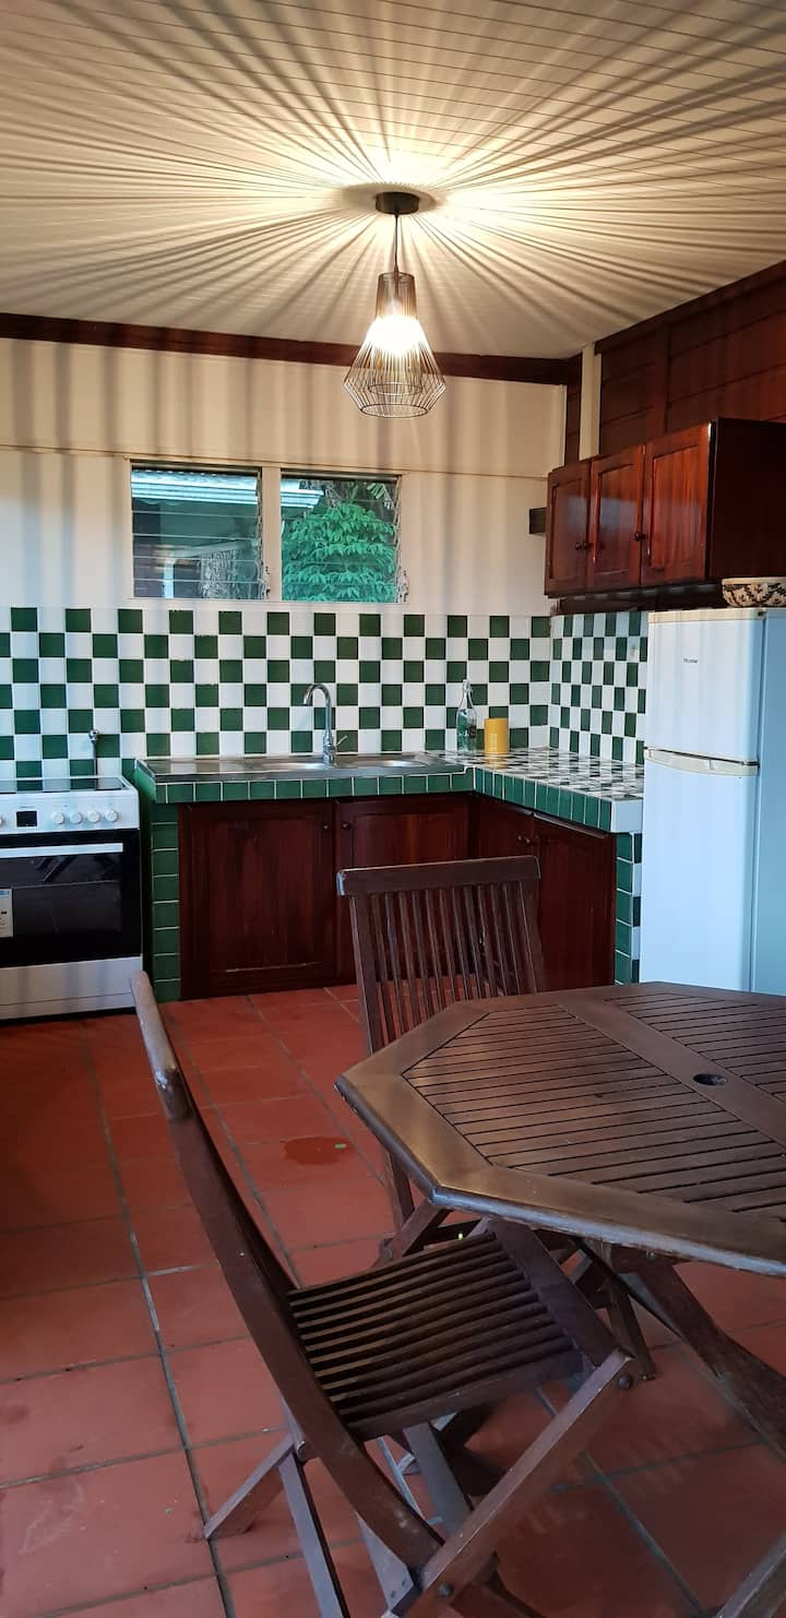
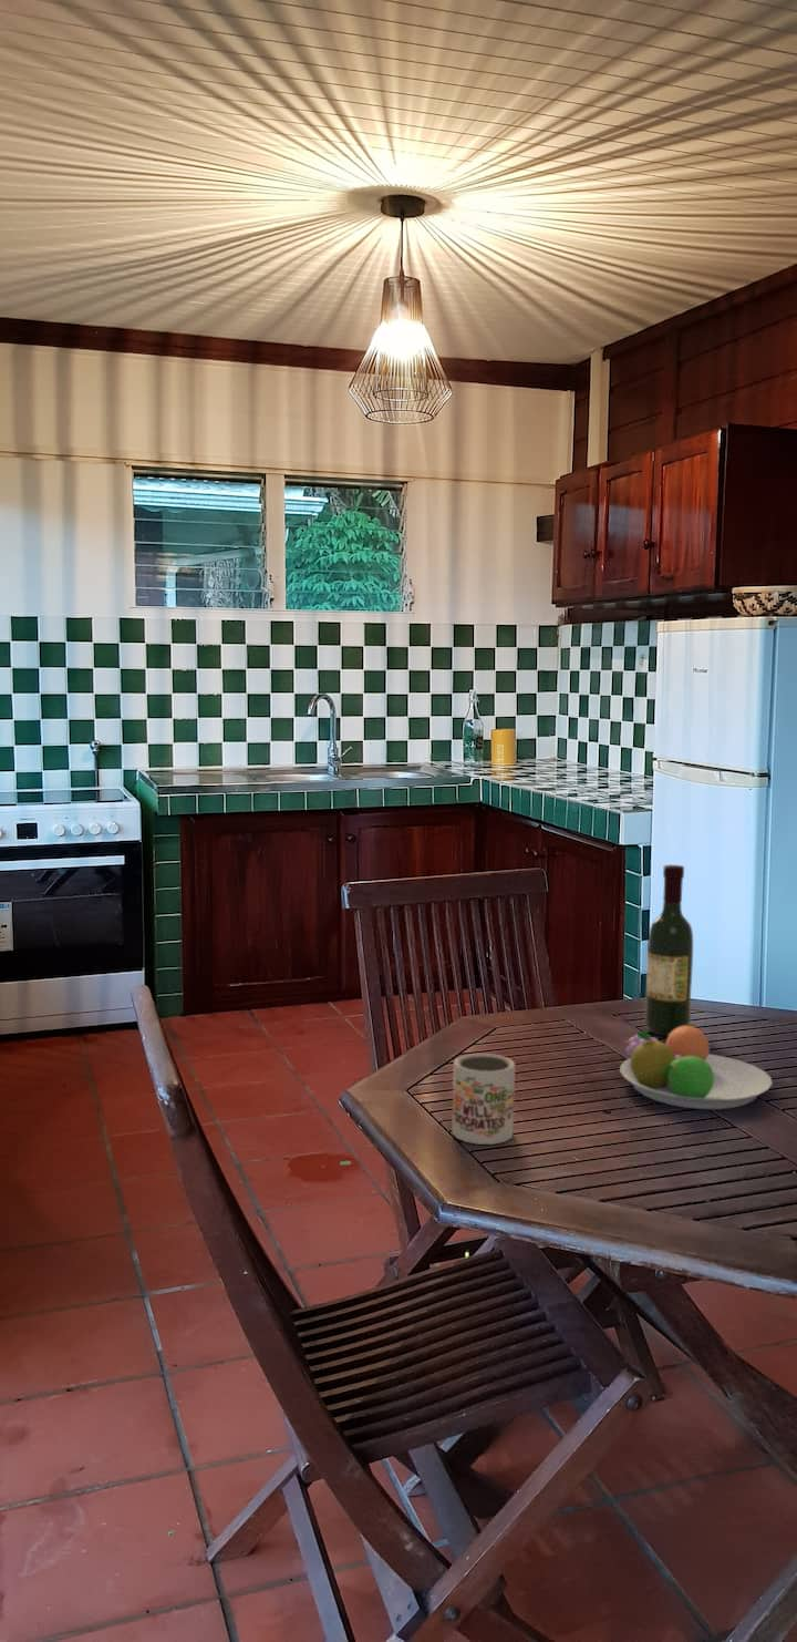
+ mug (485, 1094)
+ wine bottle (670, 948)
+ fruit bowl (691, 1060)
